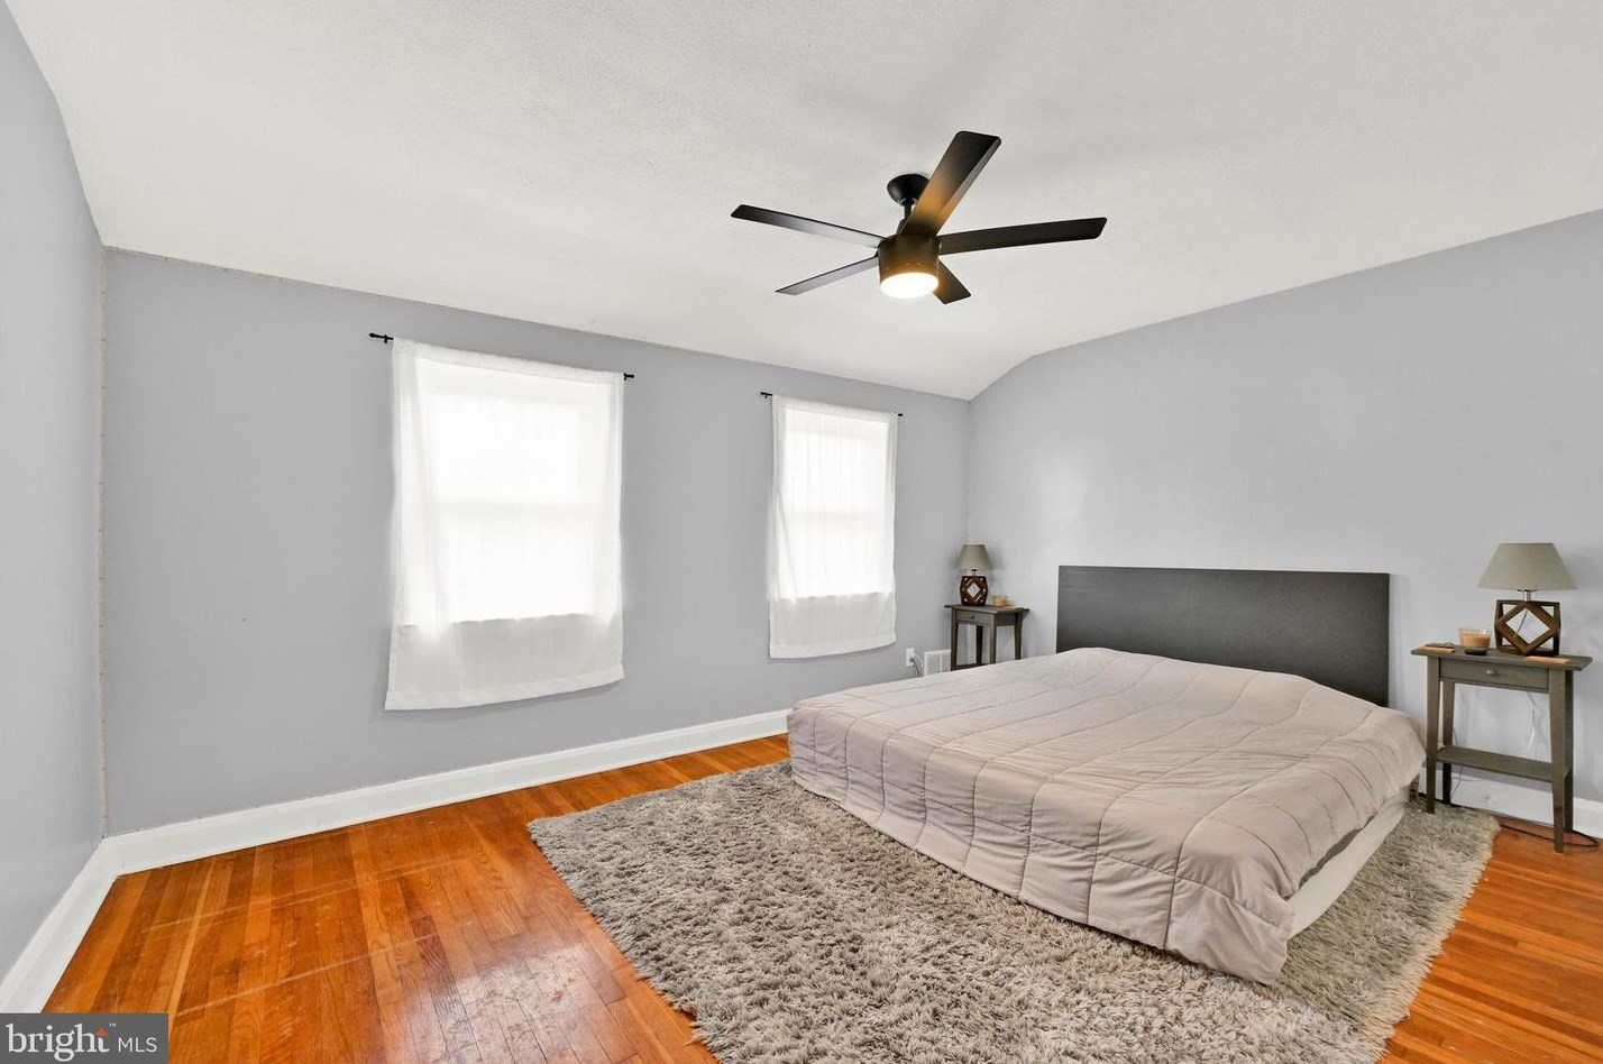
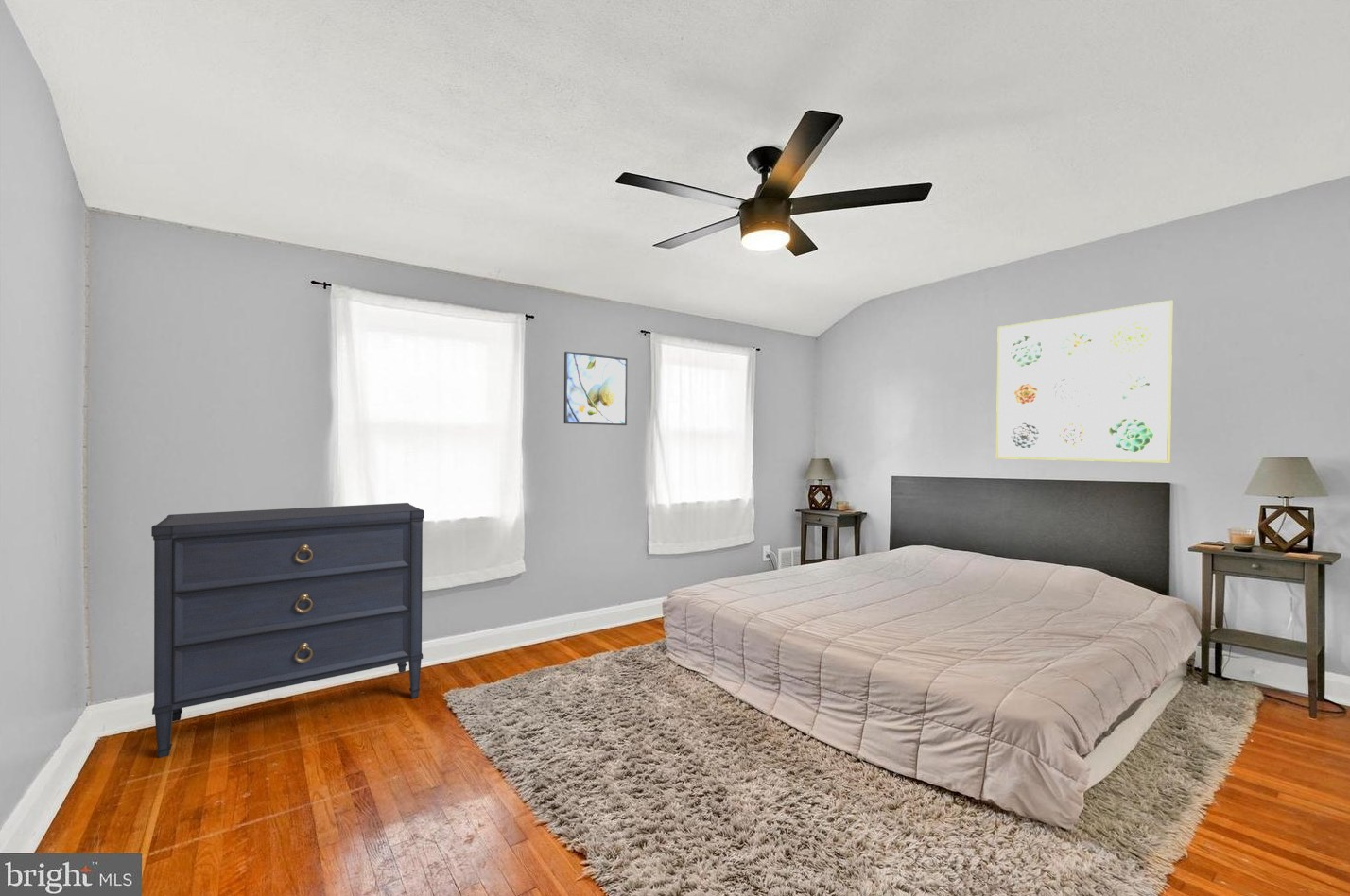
+ wall art (1075, 388)
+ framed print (597, 389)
+ dresser (302, 610)
